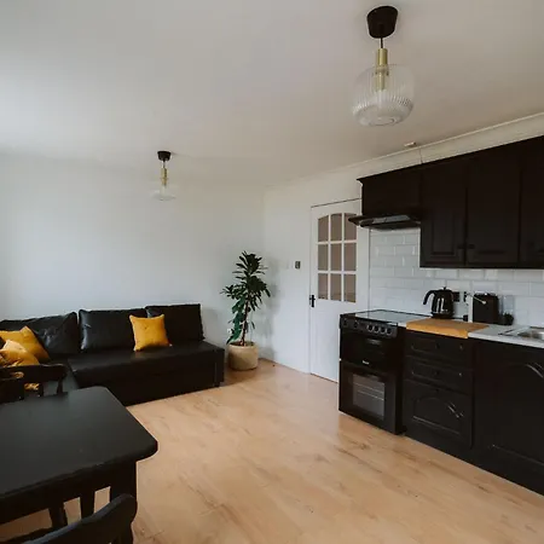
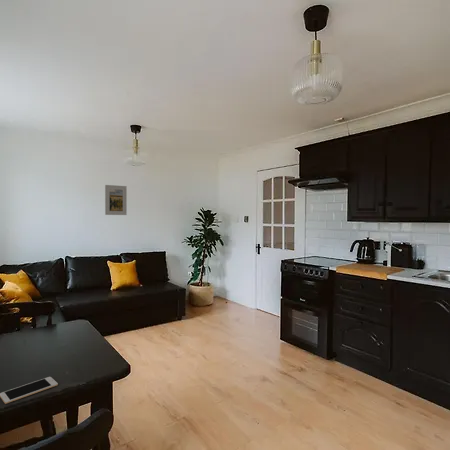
+ cell phone (29, 389)
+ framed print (116, 200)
